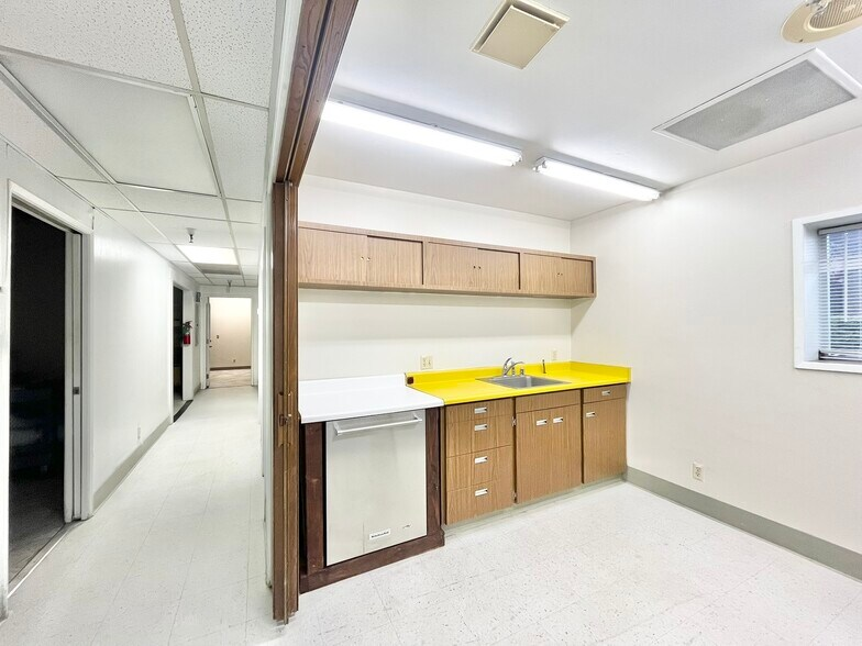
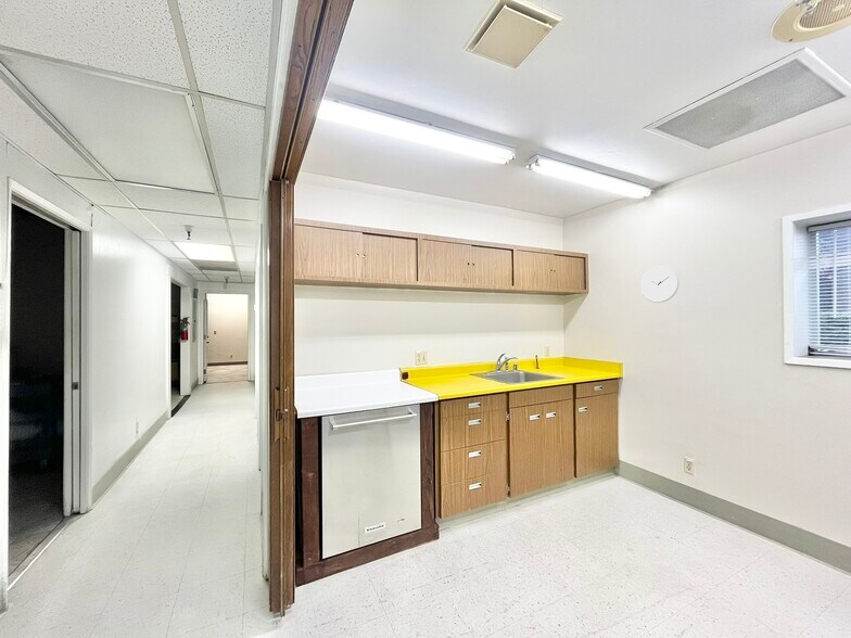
+ wall clock (658, 284)
